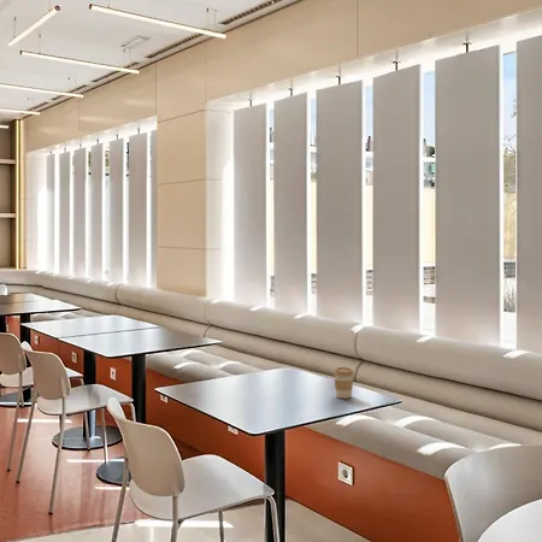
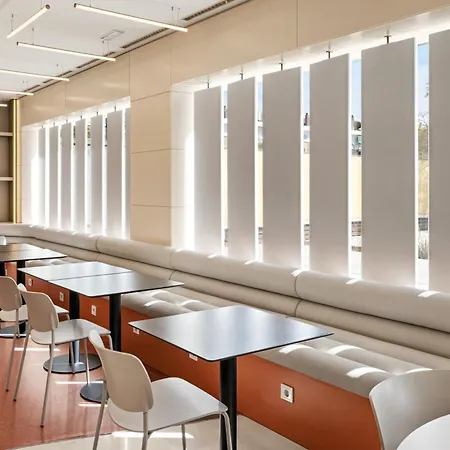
- coffee cup (343, 382)
